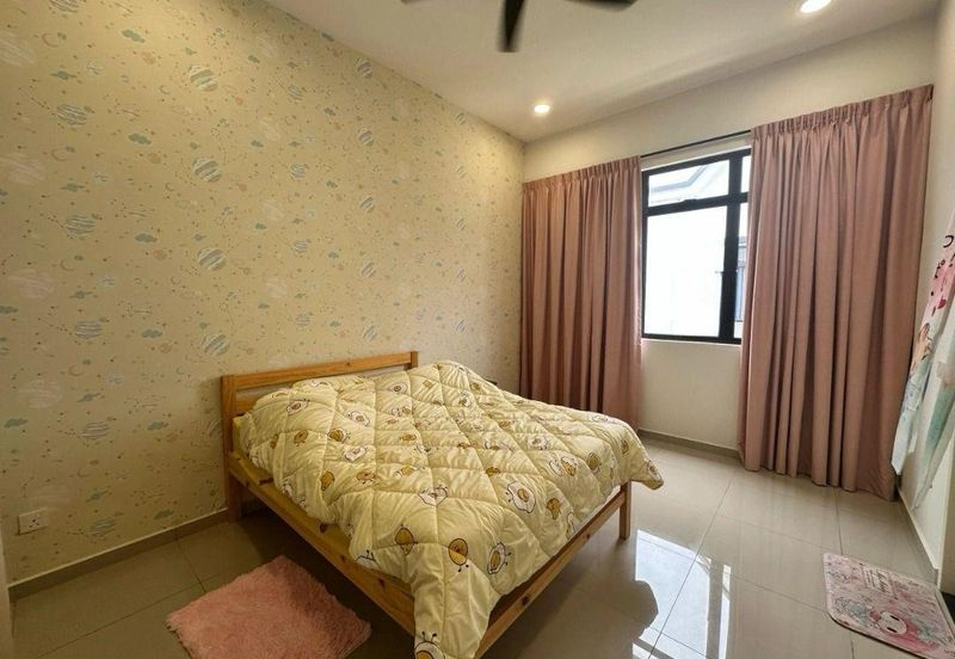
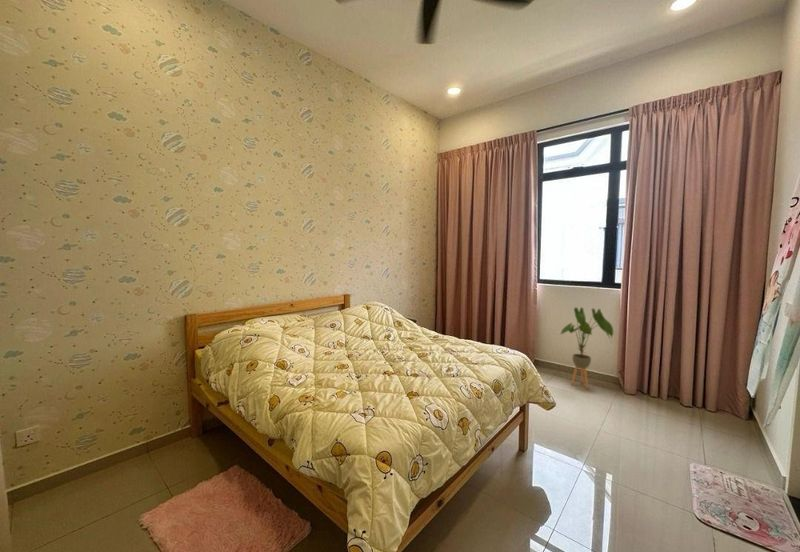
+ house plant (585, 344)
